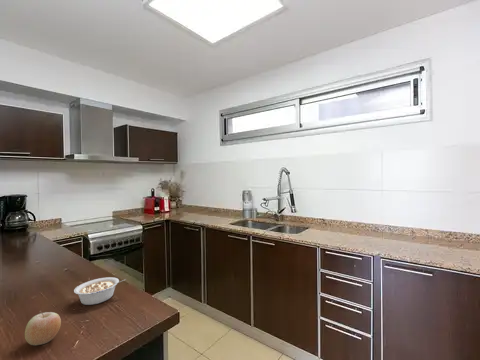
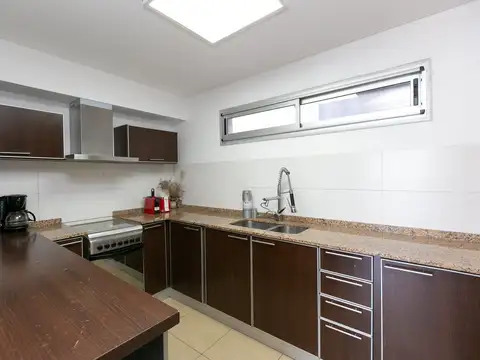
- fruit (43, 325)
- legume (99, 289)
